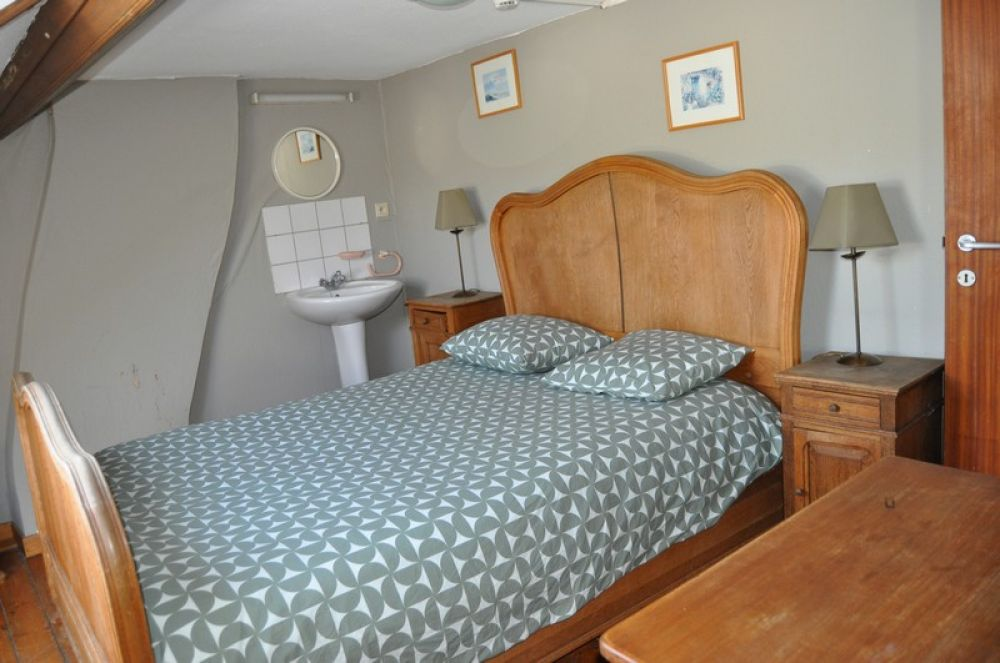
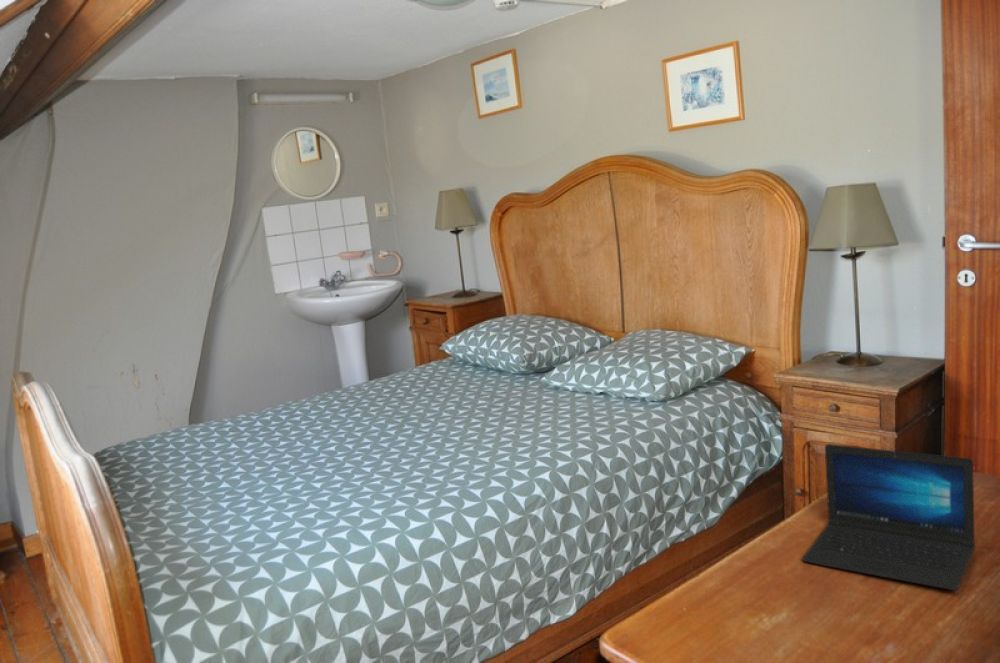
+ laptop (885, 511)
